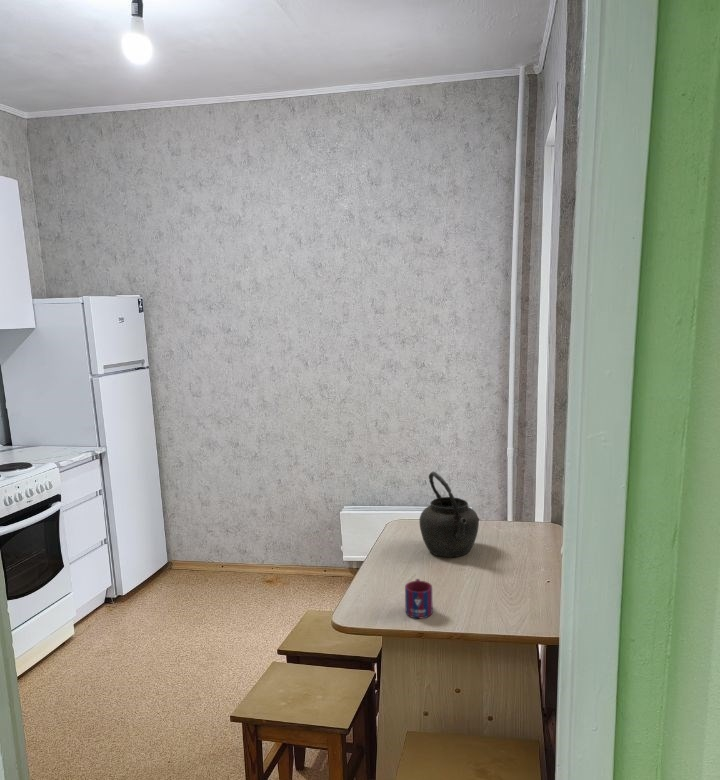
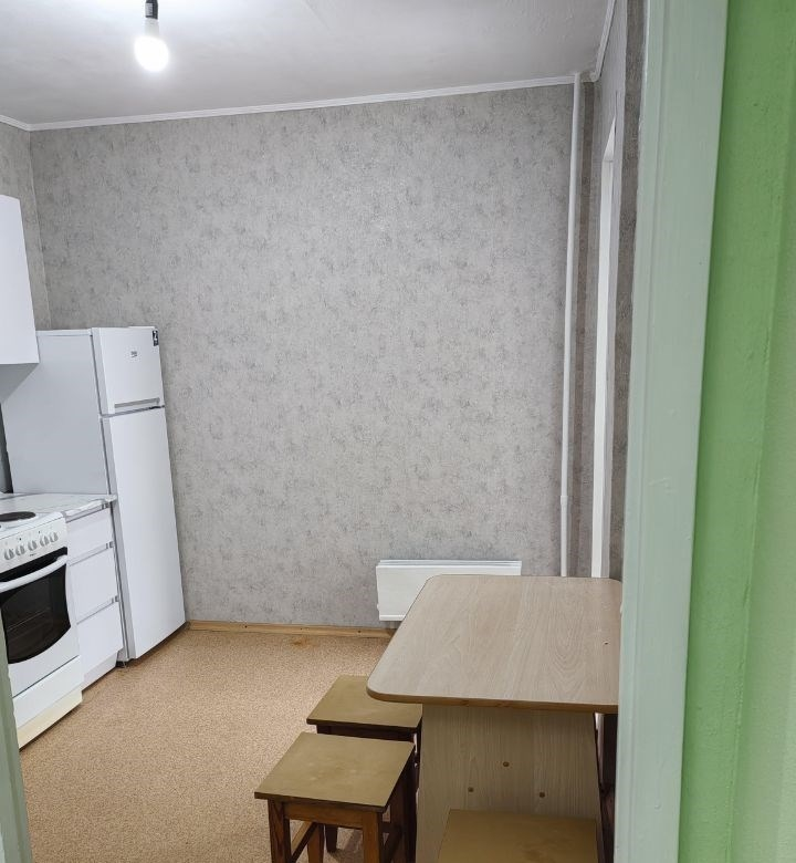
- kettle (449, 514)
- mug (419, 596)
